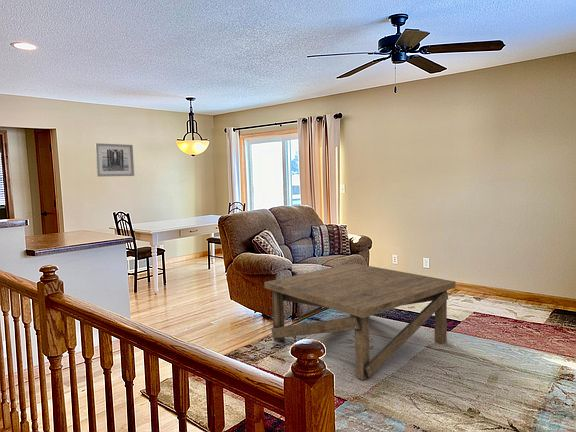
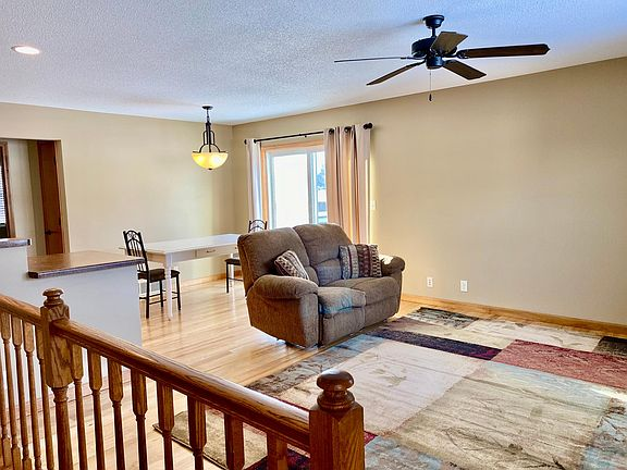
- coffee table (357, 311)
- wall art (115, 160)
